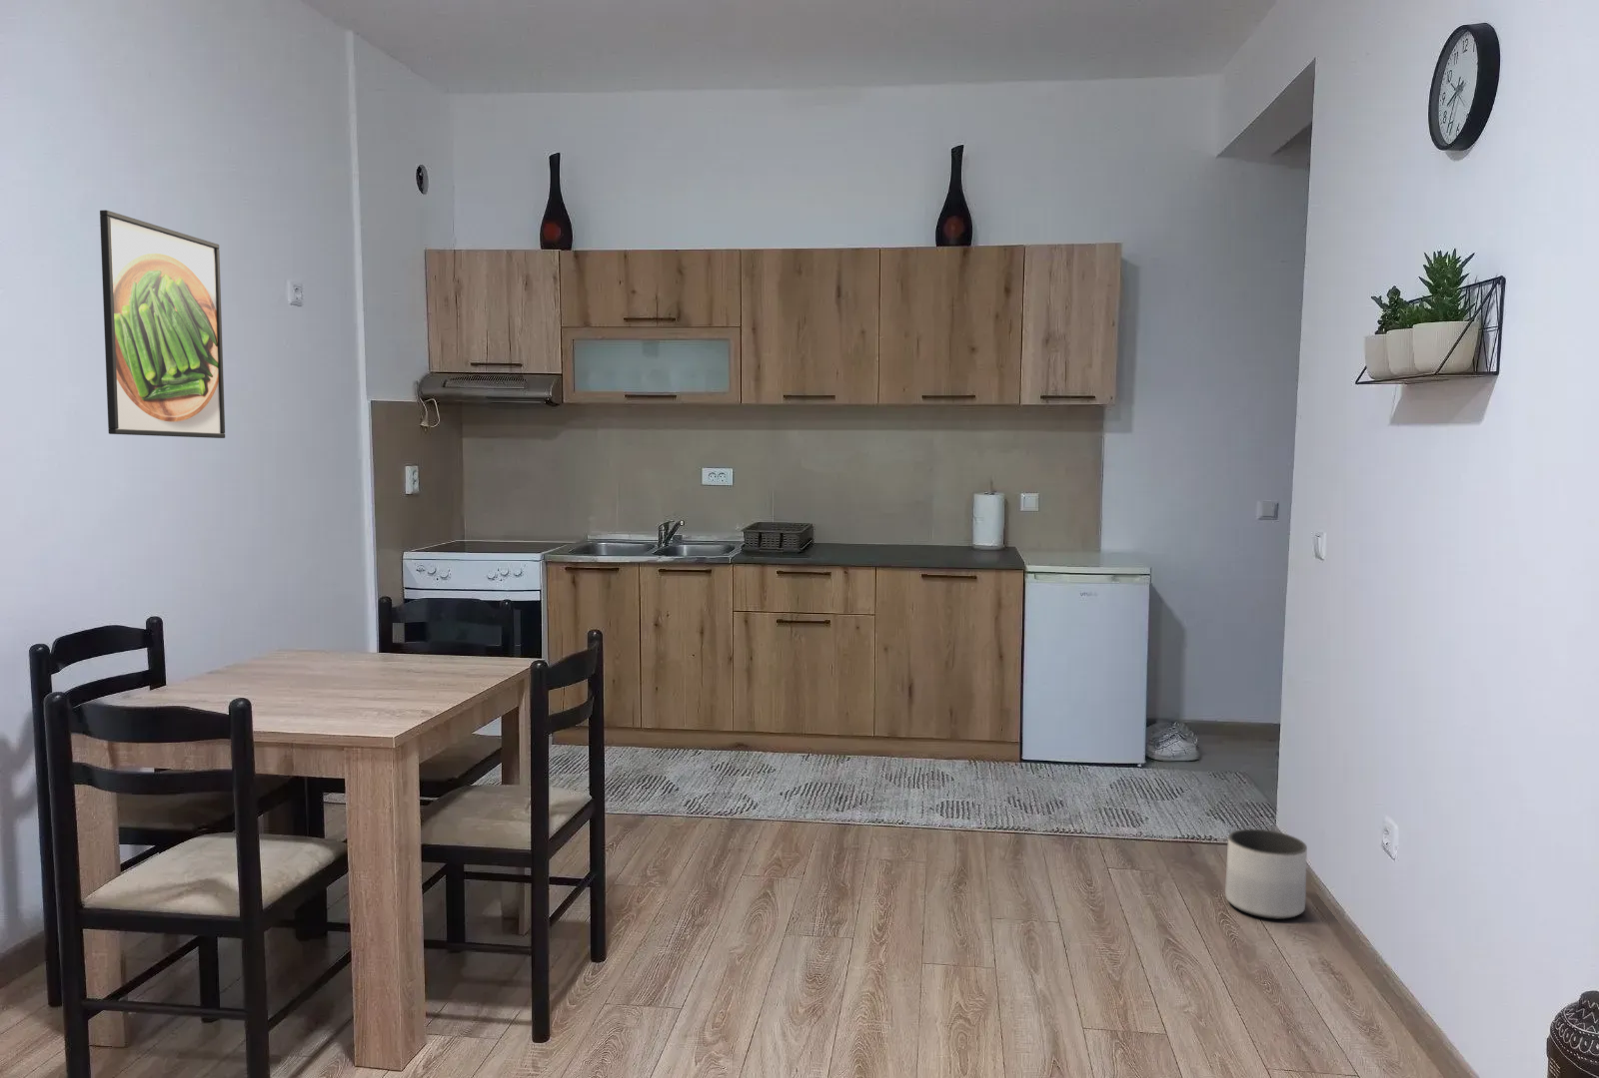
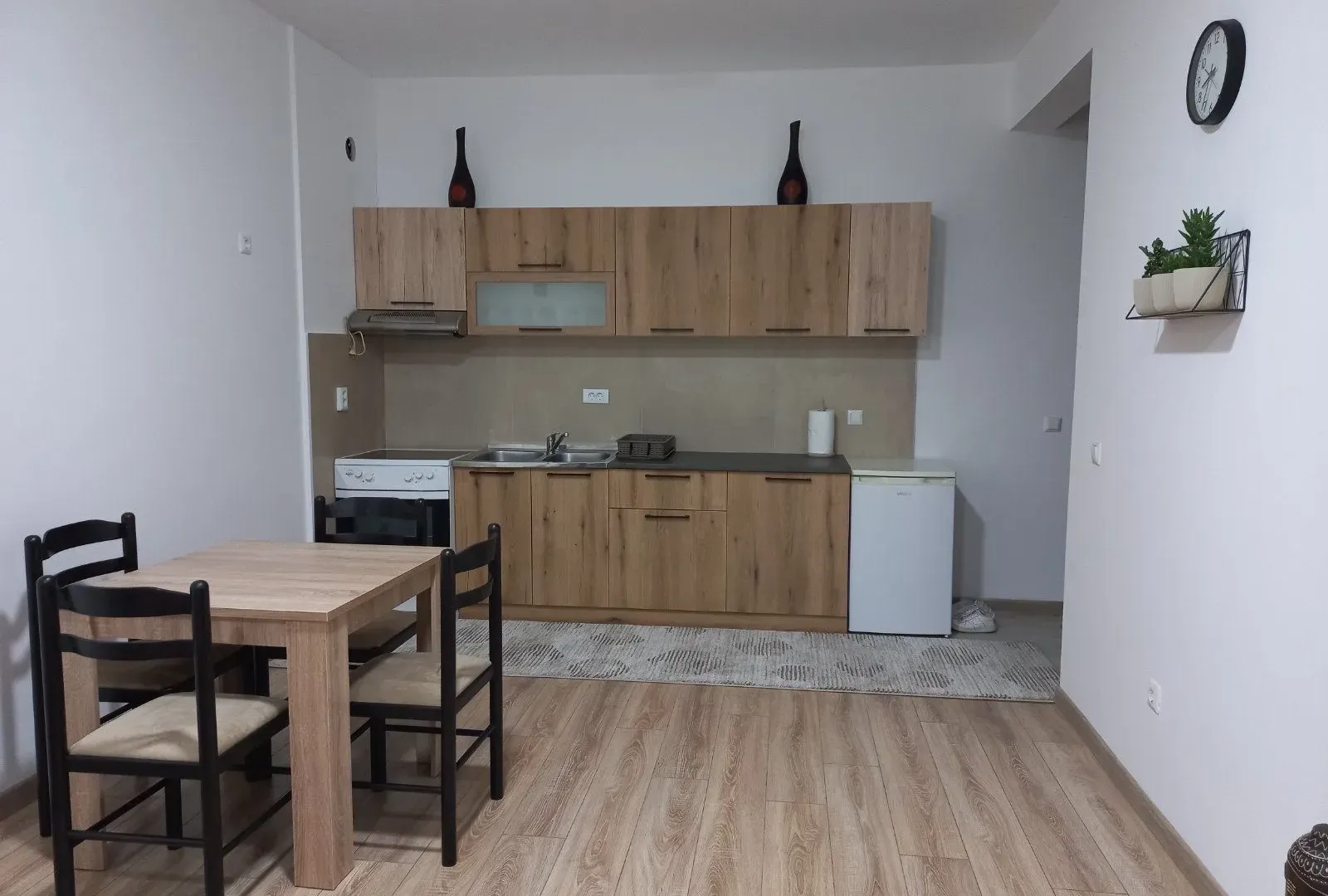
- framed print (167, 332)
- planter (1265, 873)
